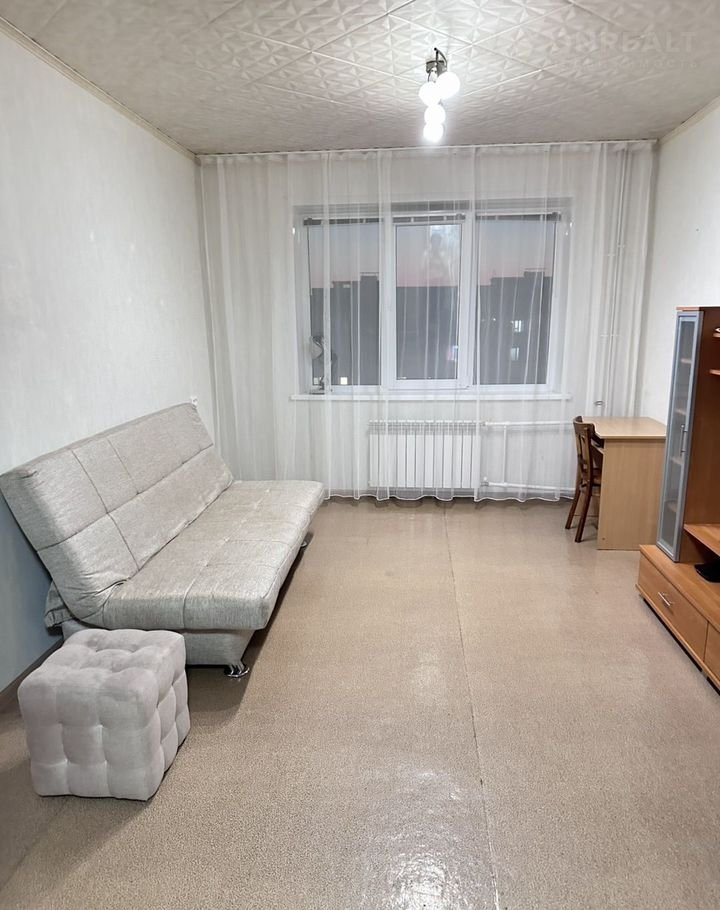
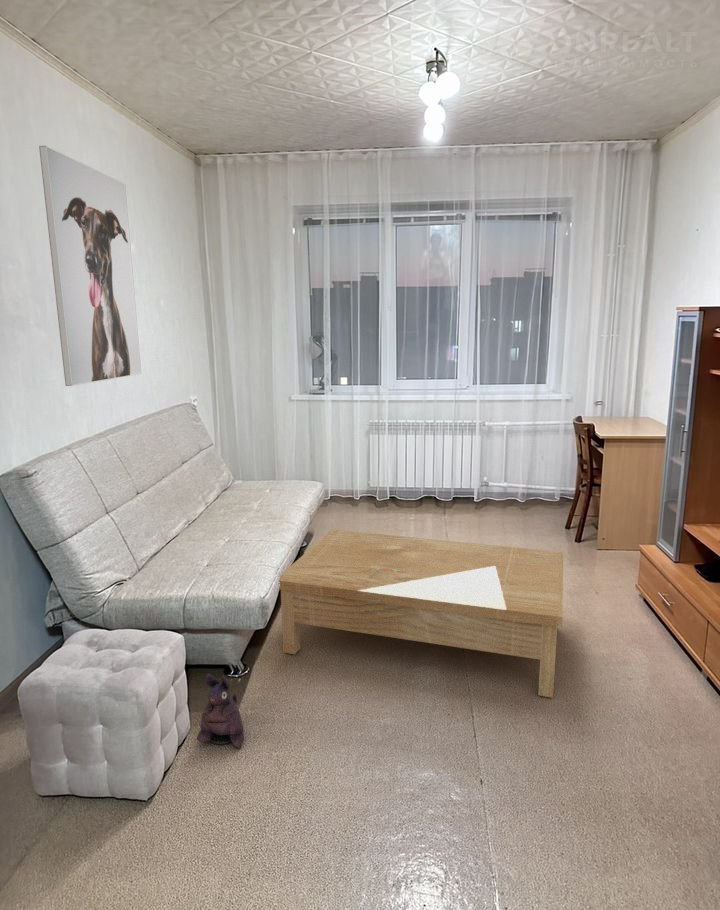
+ plush toy (223, 702)
+ coffee table (425, 601)
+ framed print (97, 276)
